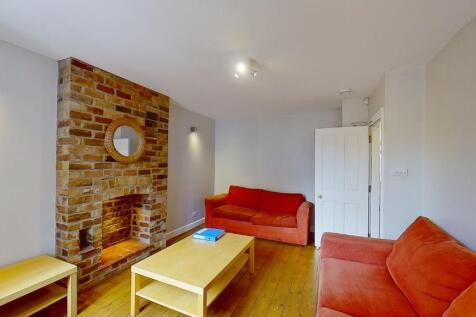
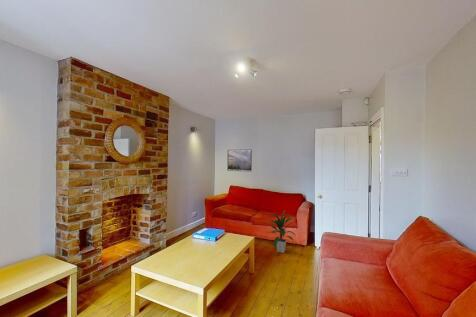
+ indoor plant (280, 230)
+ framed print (239, 160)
